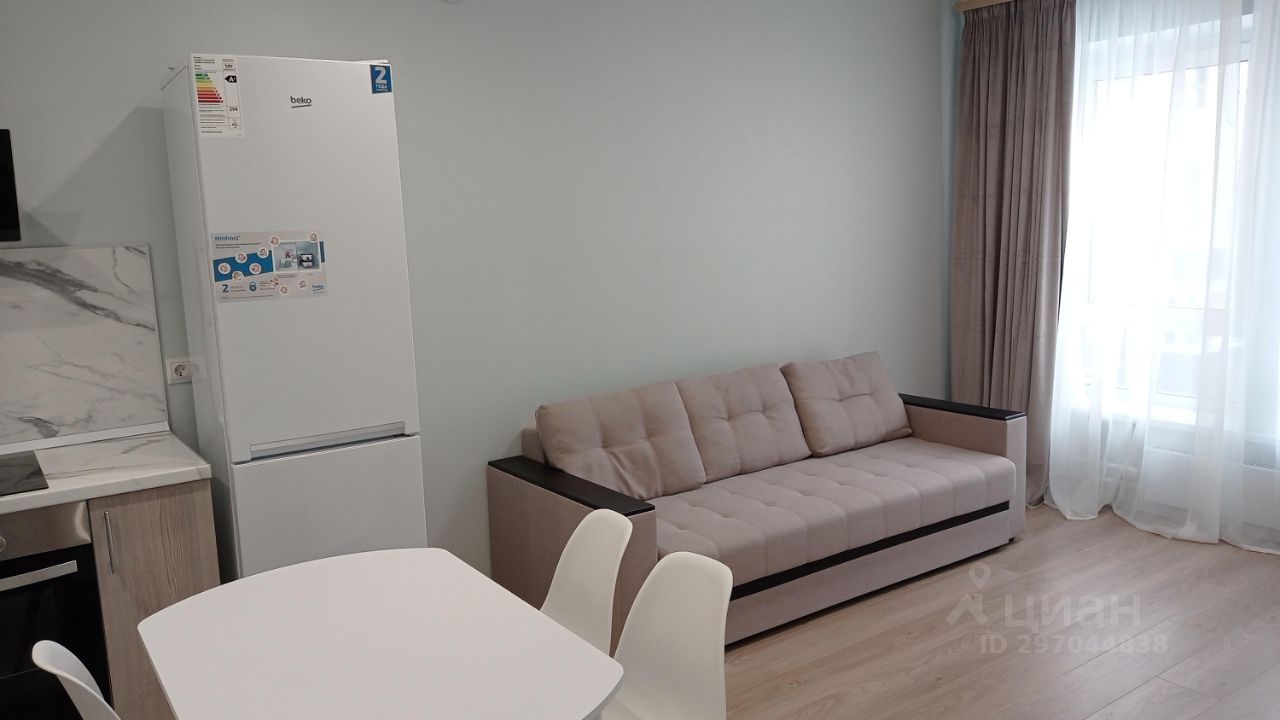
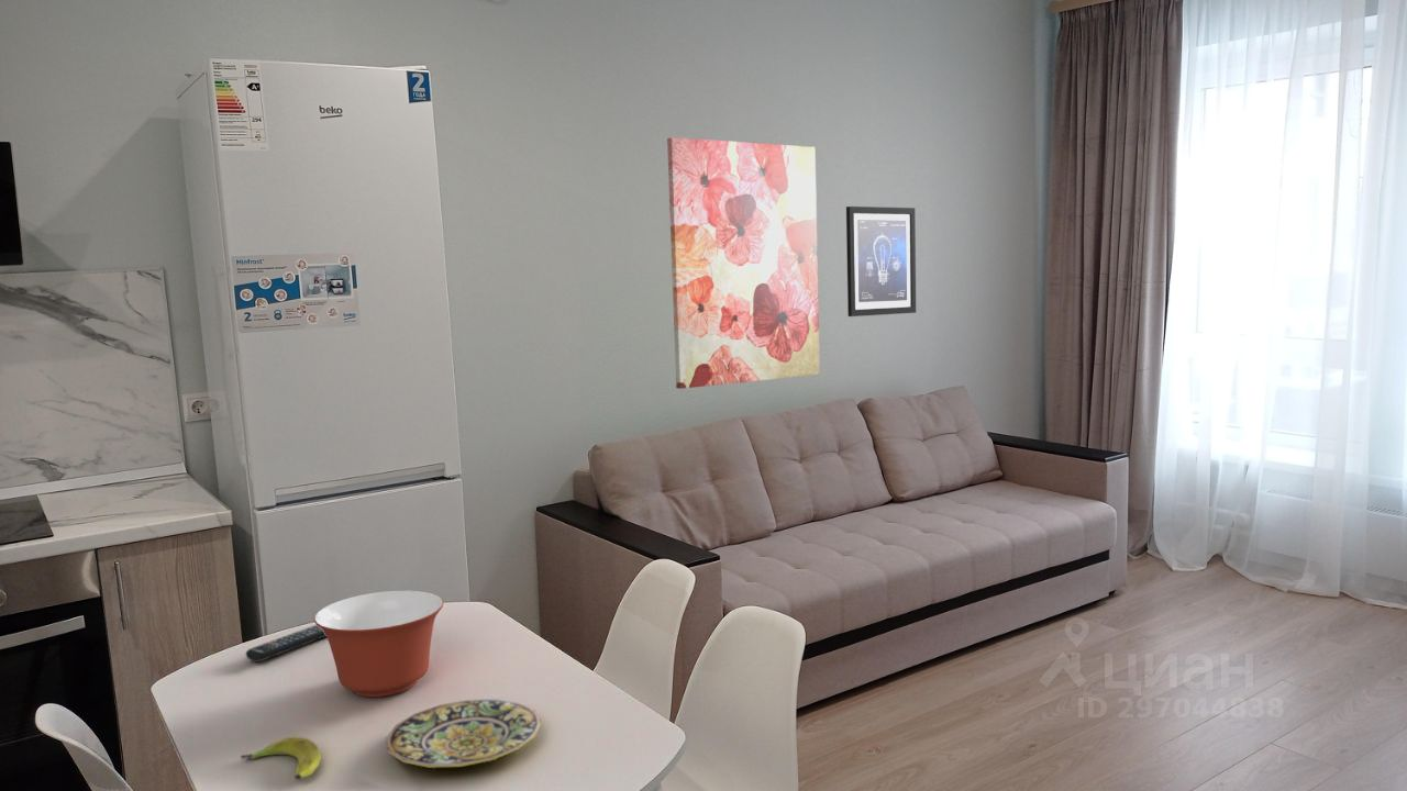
+ remote control (299, 639)
+ mixing bowl (381, 646)
+ wall art (882, 260)
+ wall art (747, 263)
+ banana (290, 755)
+ plate (465, 737)
